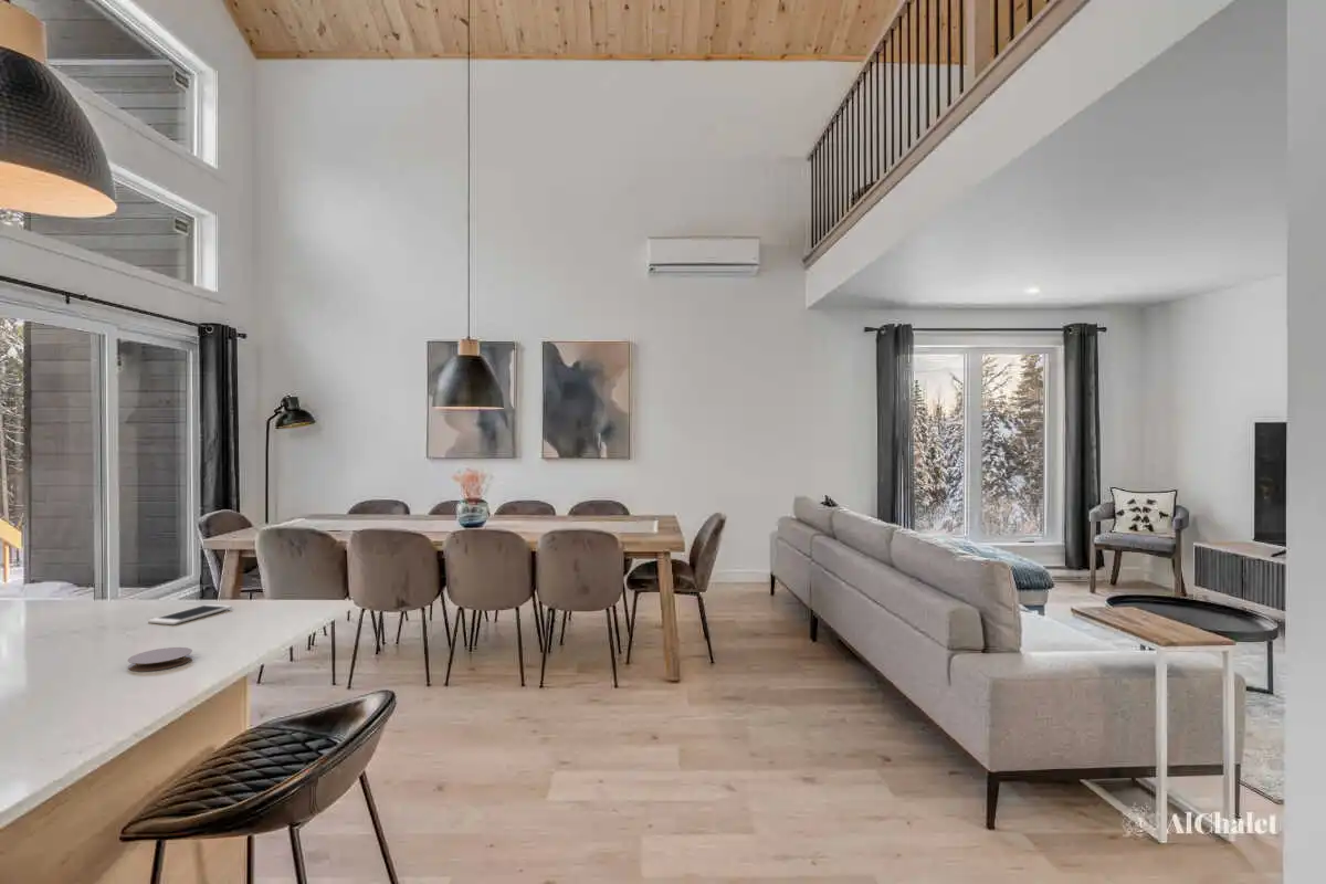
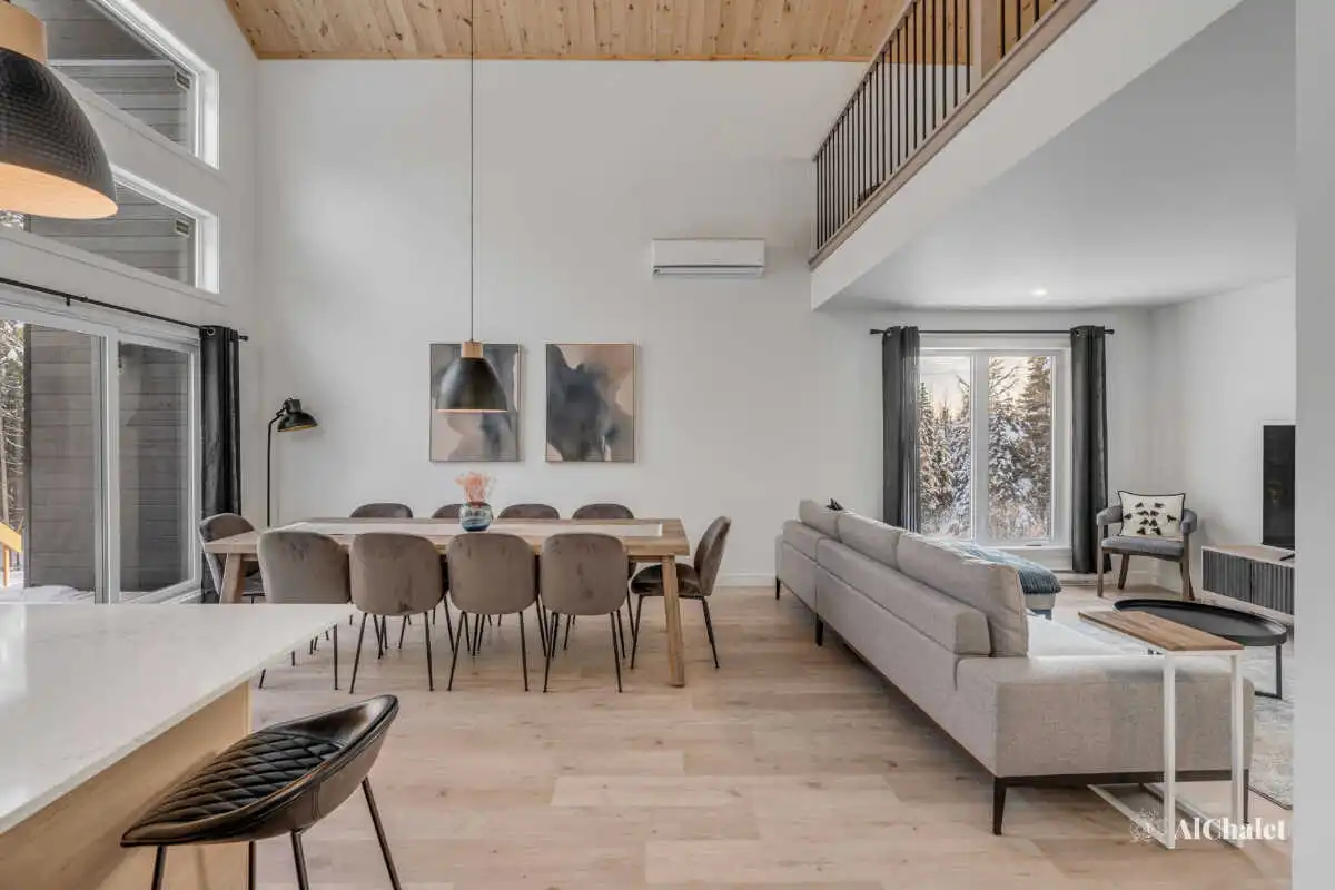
- cell phone (191, 613)
- coaster (160, 659)
